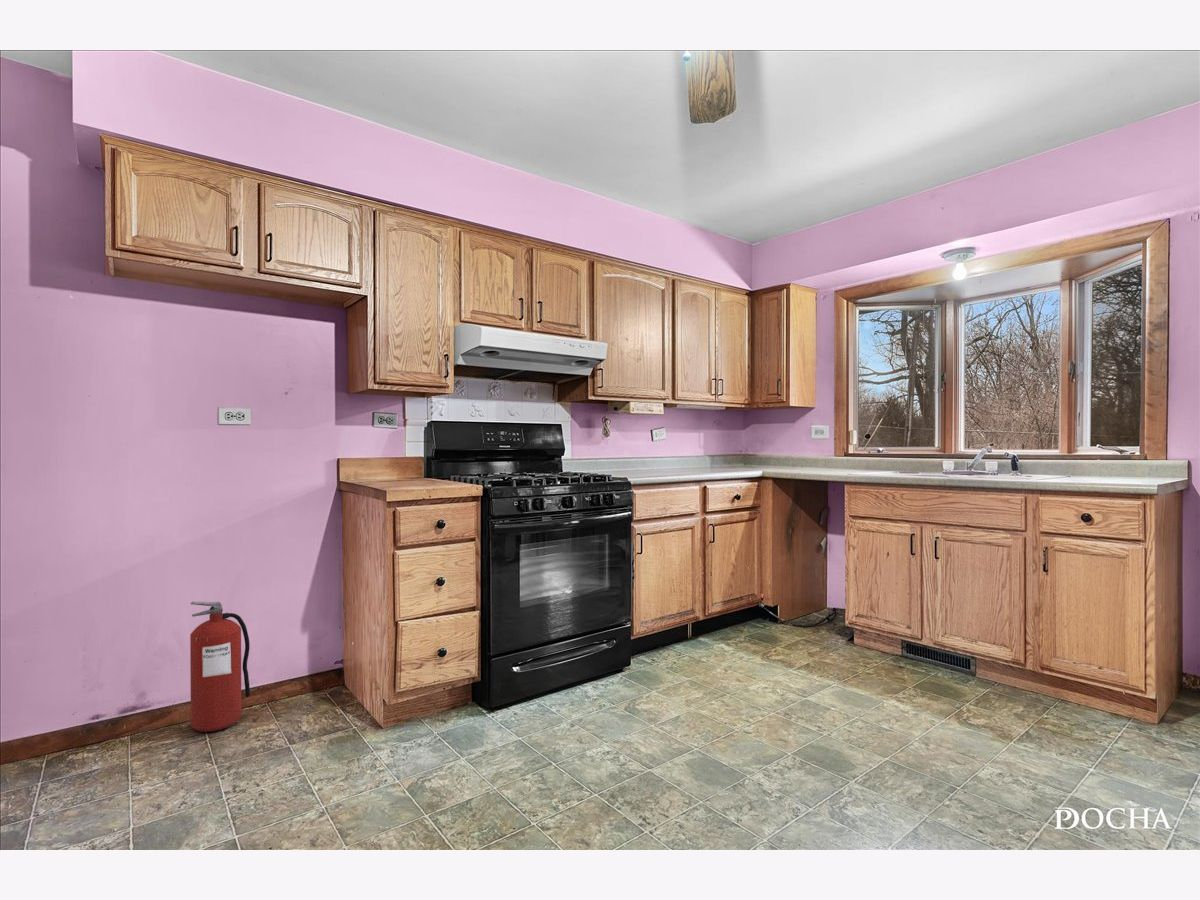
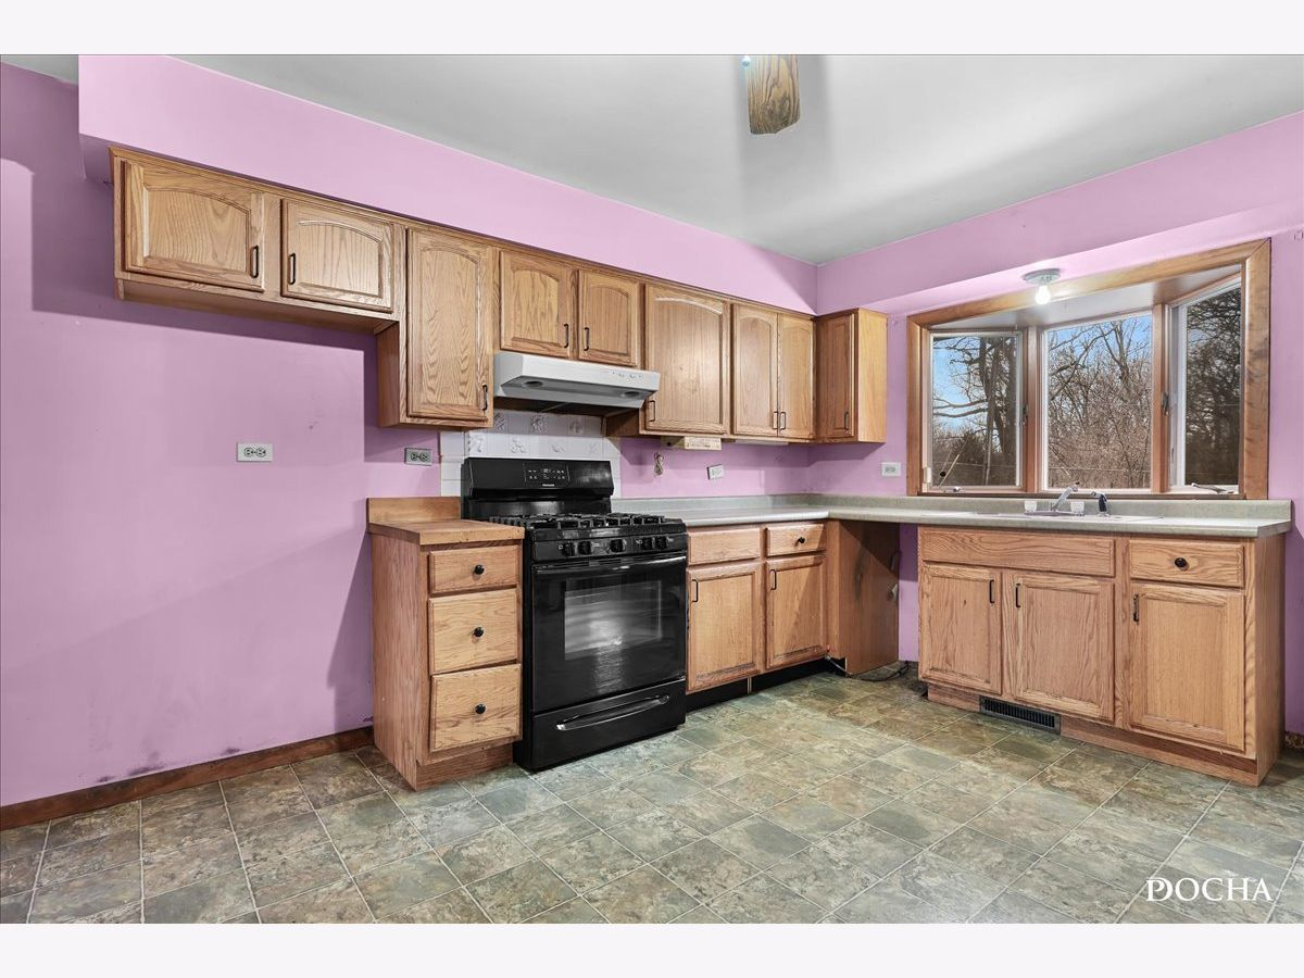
- fire extinguisher (220, 661)
